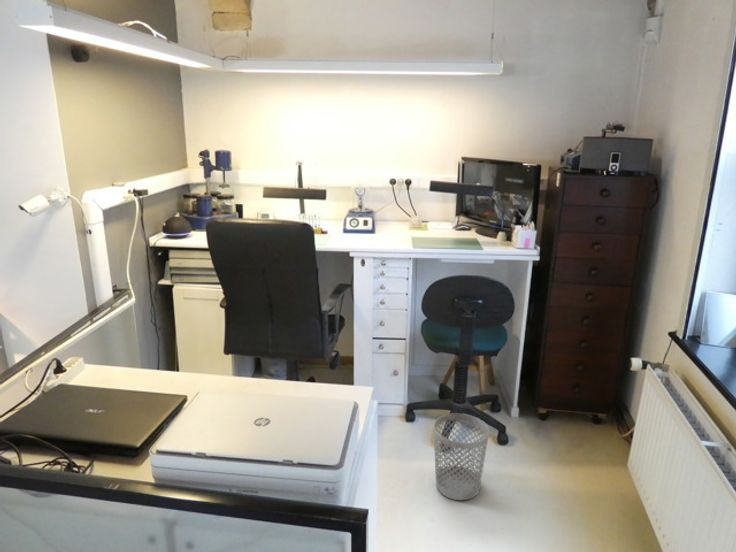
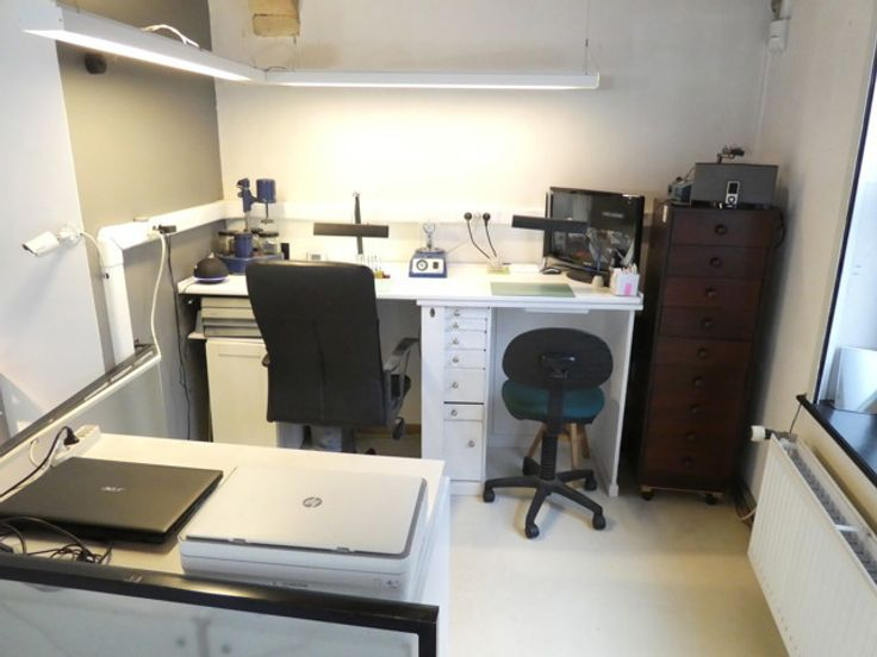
- wastebasket (459, 457)
